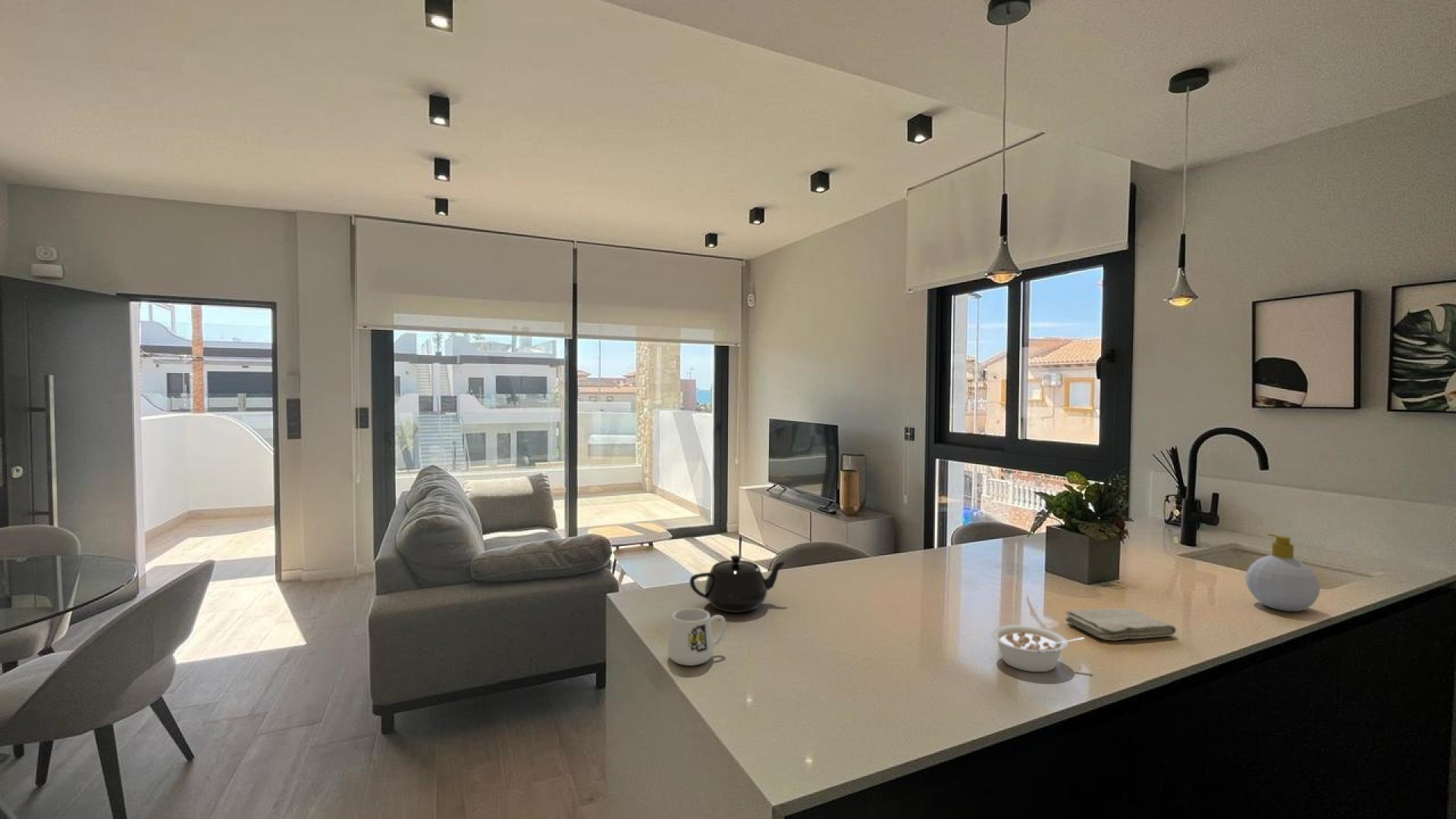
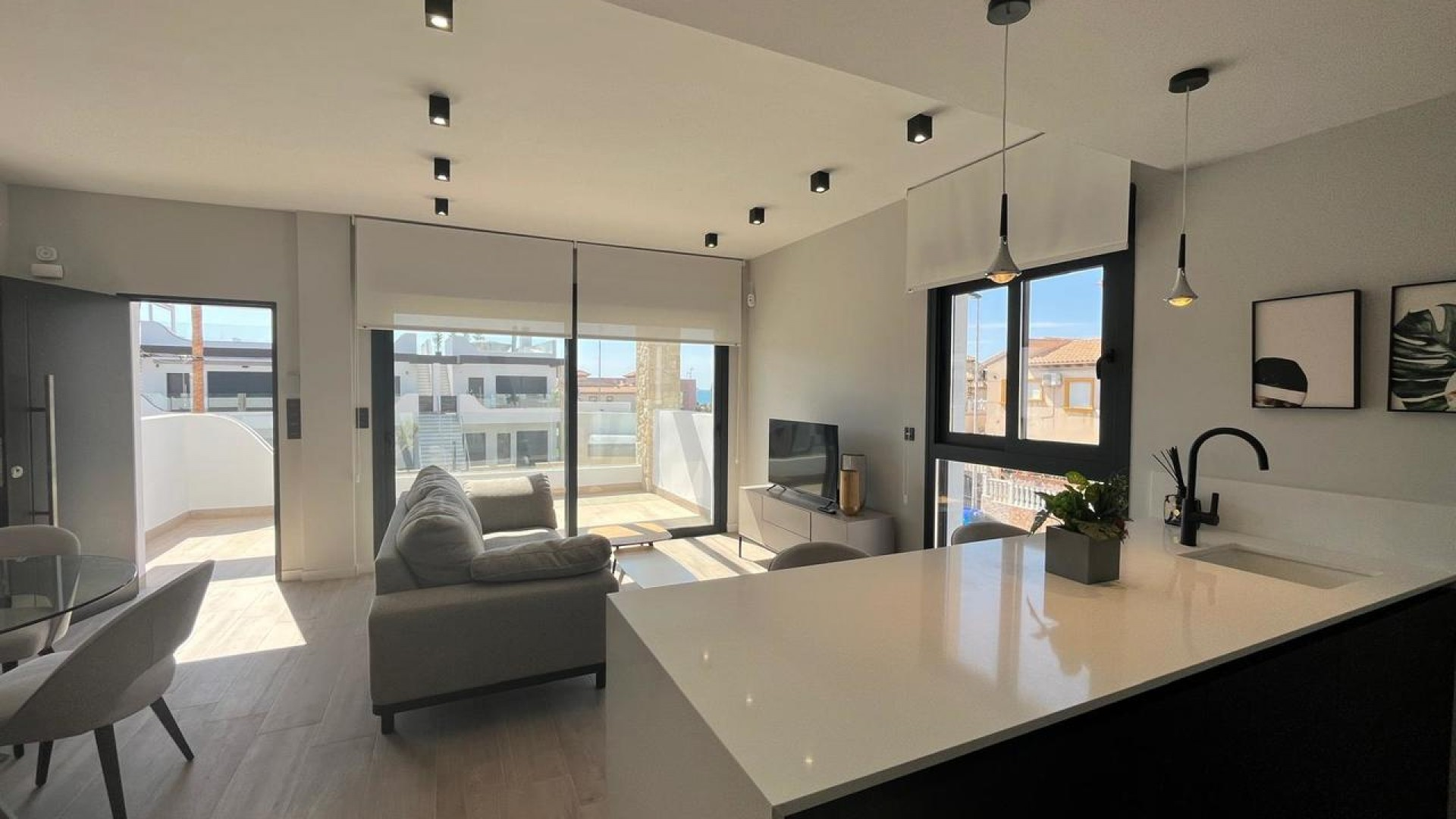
- teapot (739, 580)
- soap bottle (1282, 571)
- washcloth (1117, 622)
- mug (698, 635)
- legume (1031, 647)
